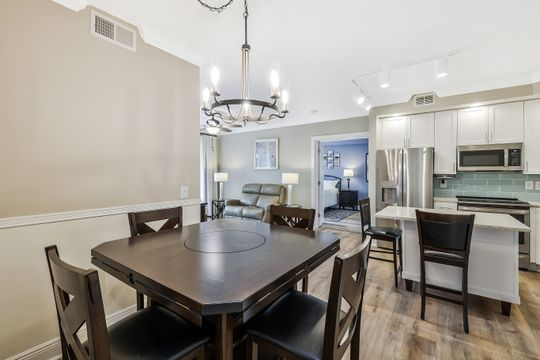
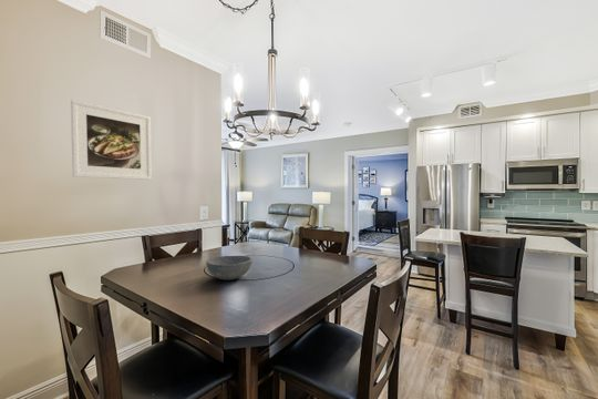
+ bowl (229, 268)
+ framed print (115, 143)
